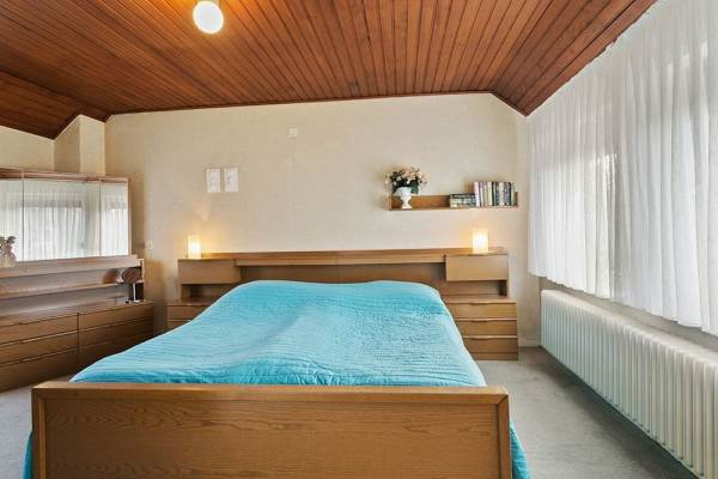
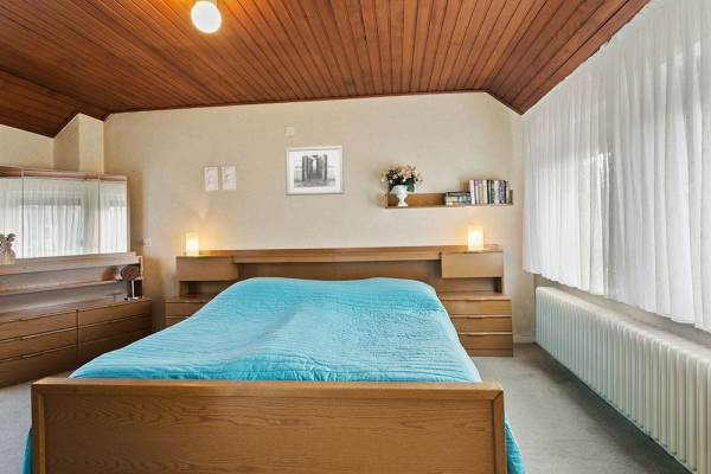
+ wall art (314, 171)
